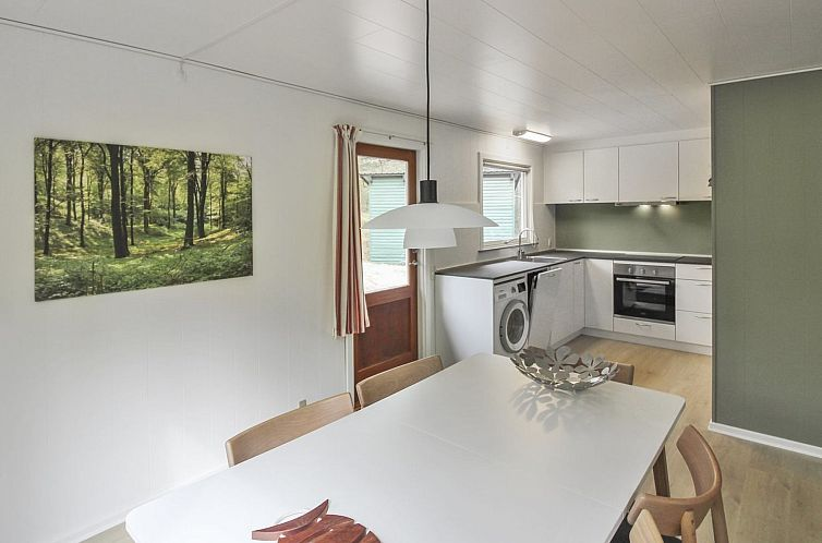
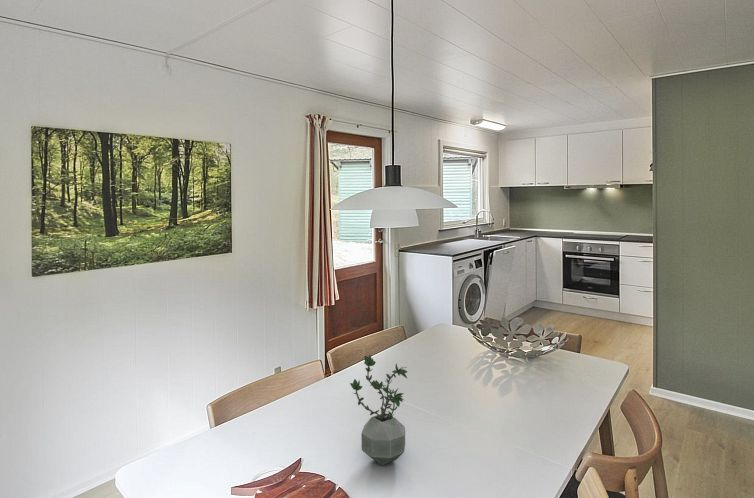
+ potted plant (380, 407)
